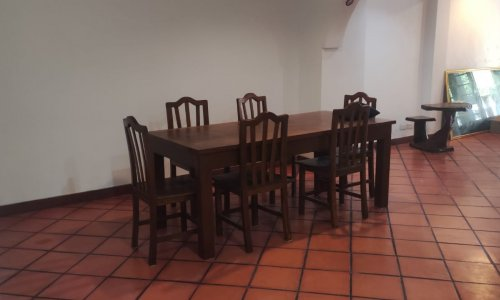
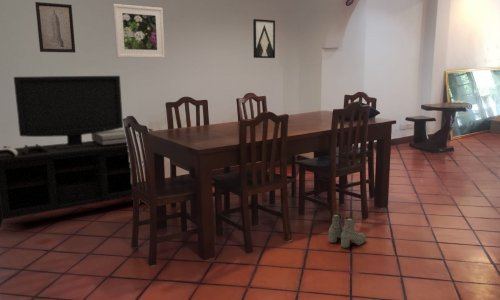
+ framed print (140, 32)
+ wall art (55, 28)
+ wall art (264, 39)
+ media console (70, 146)
+ boots (346, 228)
